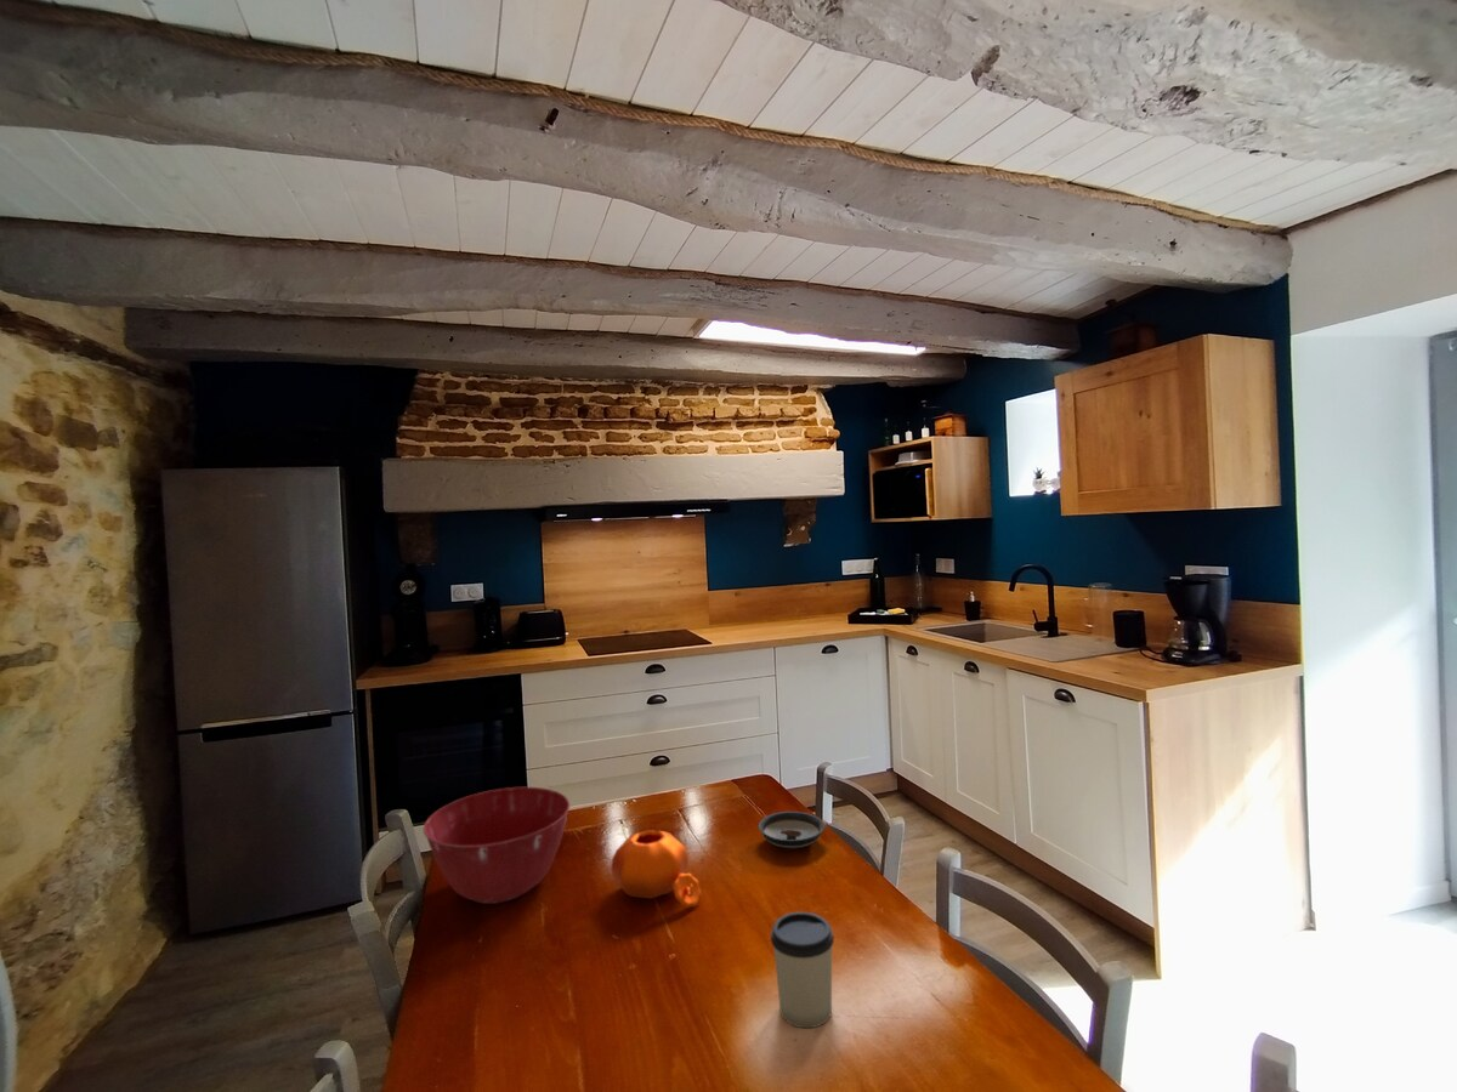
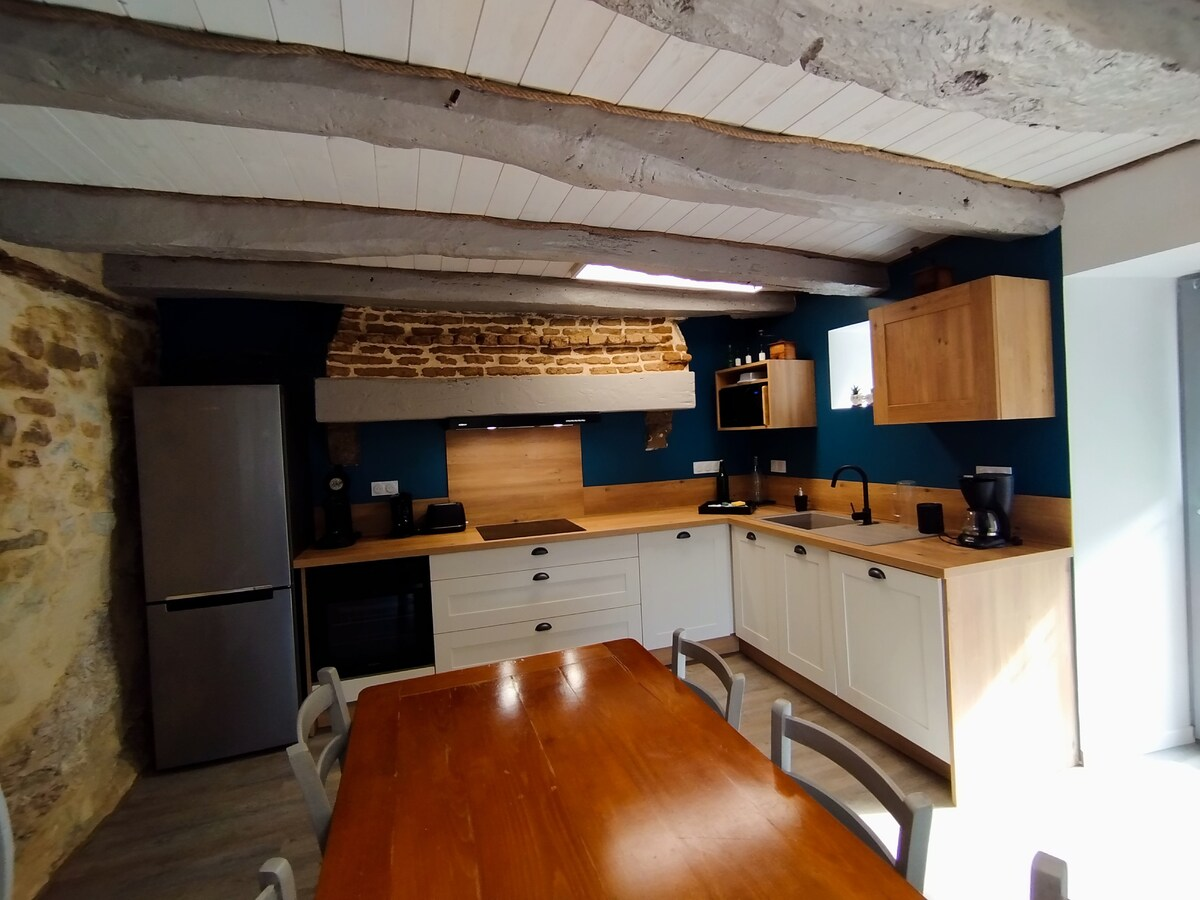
- mixing bowl (500, 848)
- cup (803, 968)
- saucer (792, 832)
- vase (658, 865)
